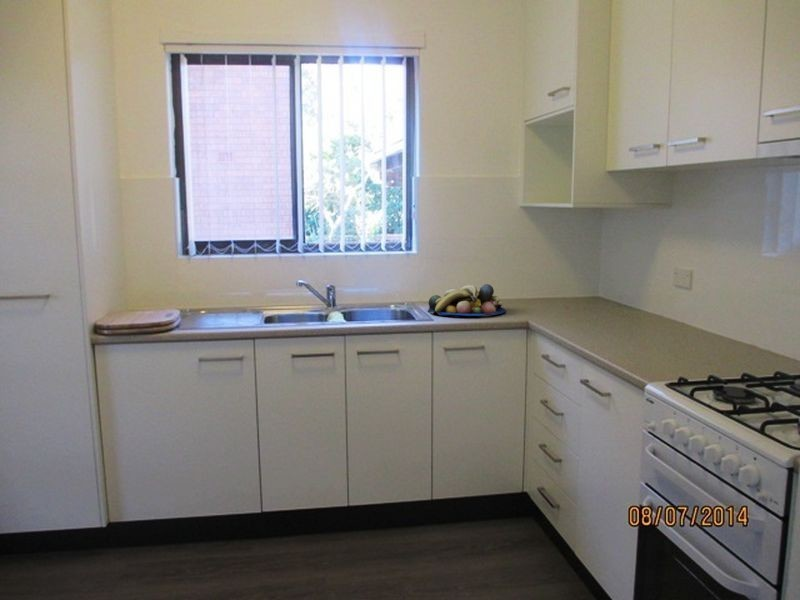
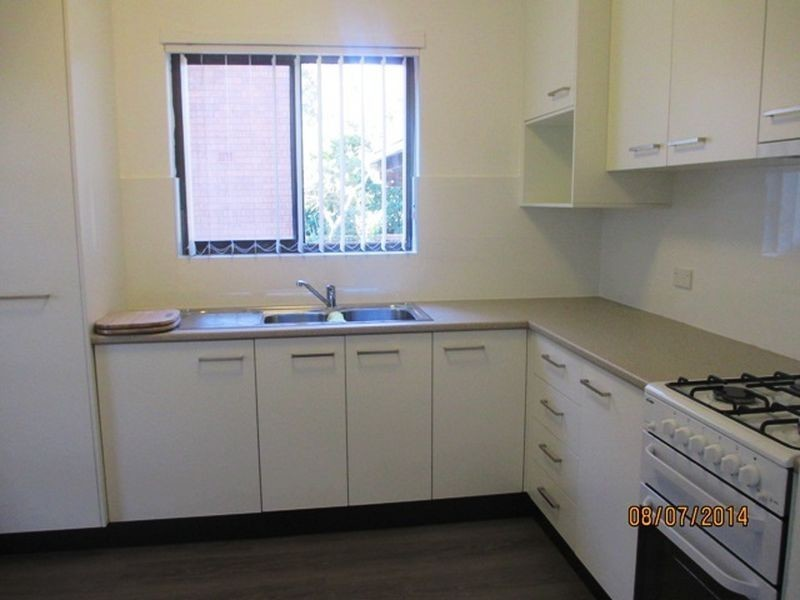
- fruit bowl (467, 297)
